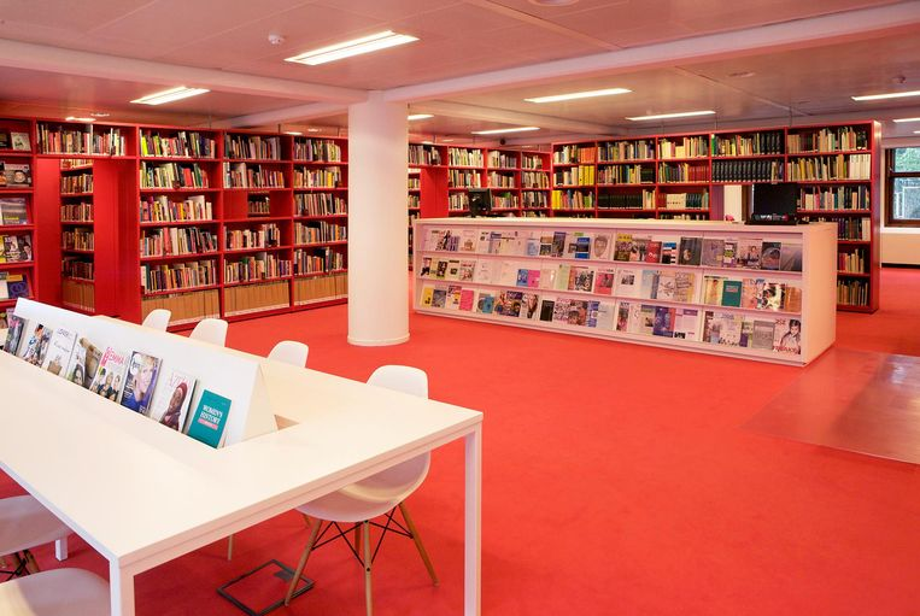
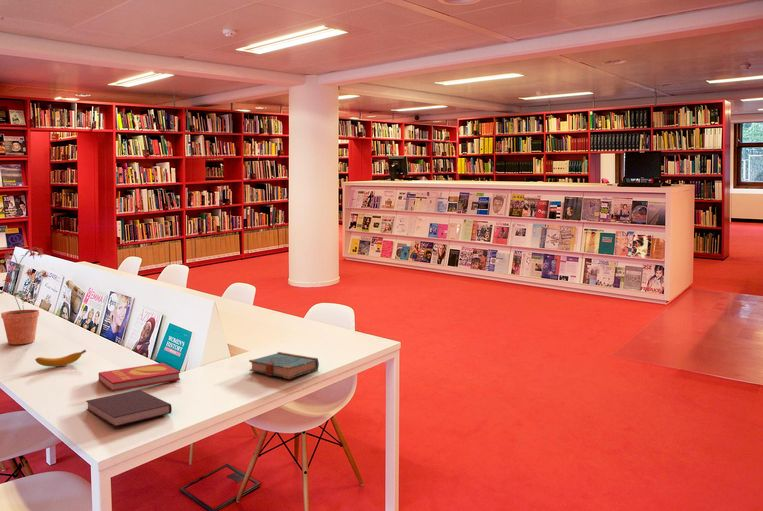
+ notebook (128, 406)
+ book (283, 364)
+ banana (61, 359)
+ potted plant (21, 294)
+ book (139, 376)
